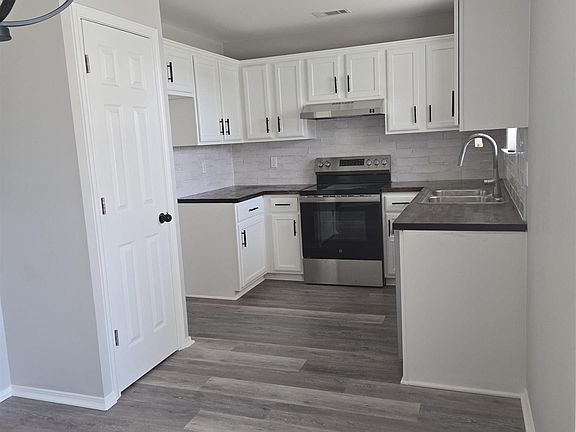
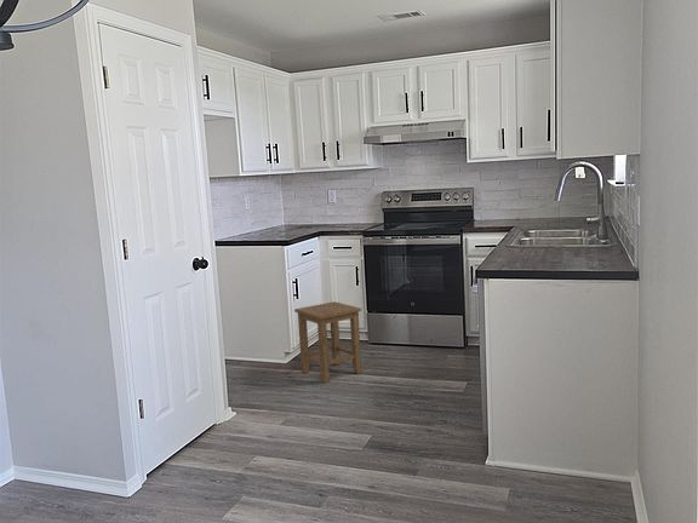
+ stool (331, 340)
